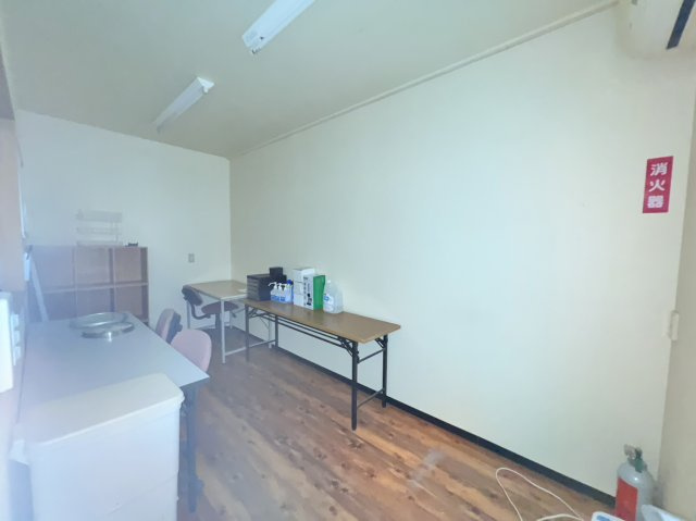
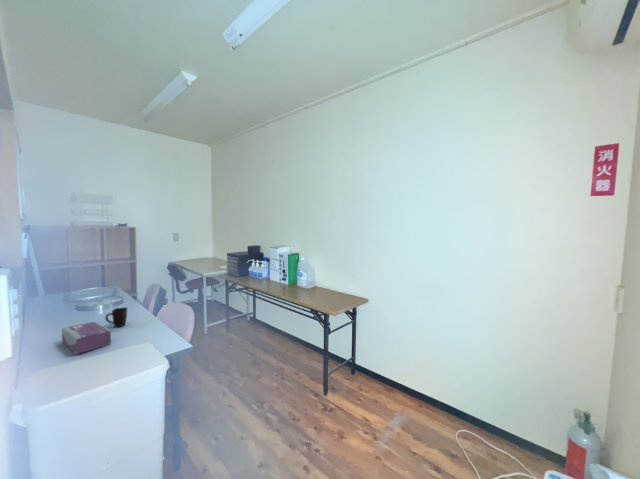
+ tissue box (86, 336)
+ mug (117, 318)
